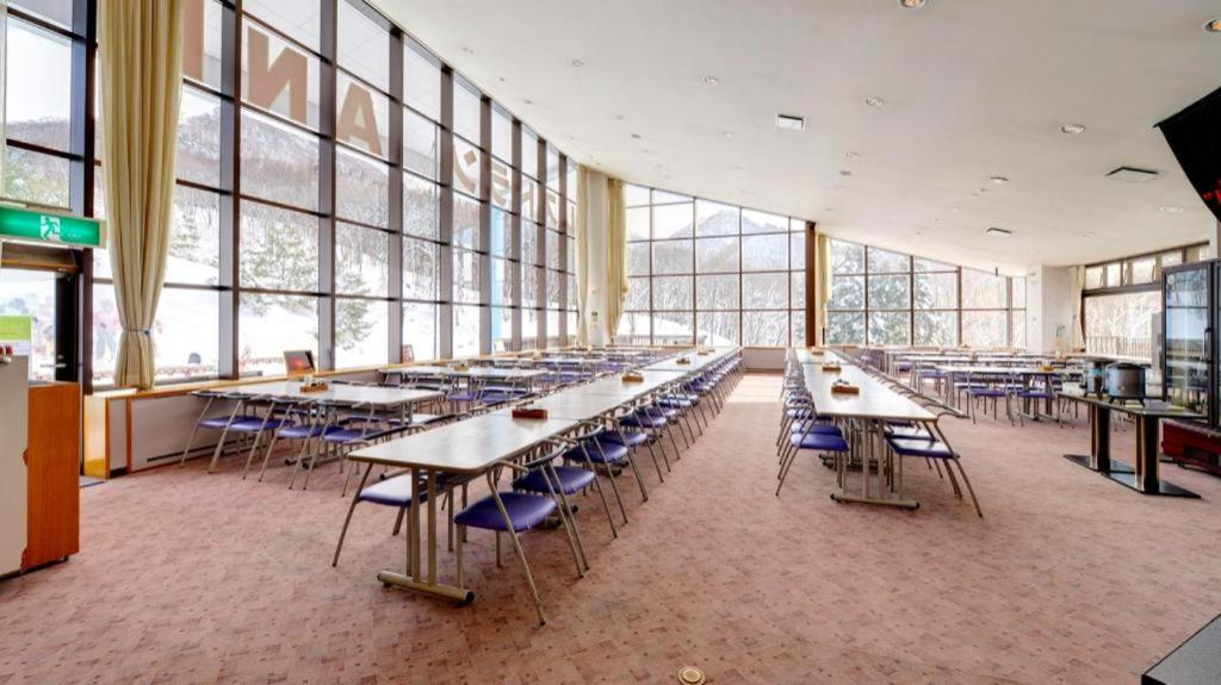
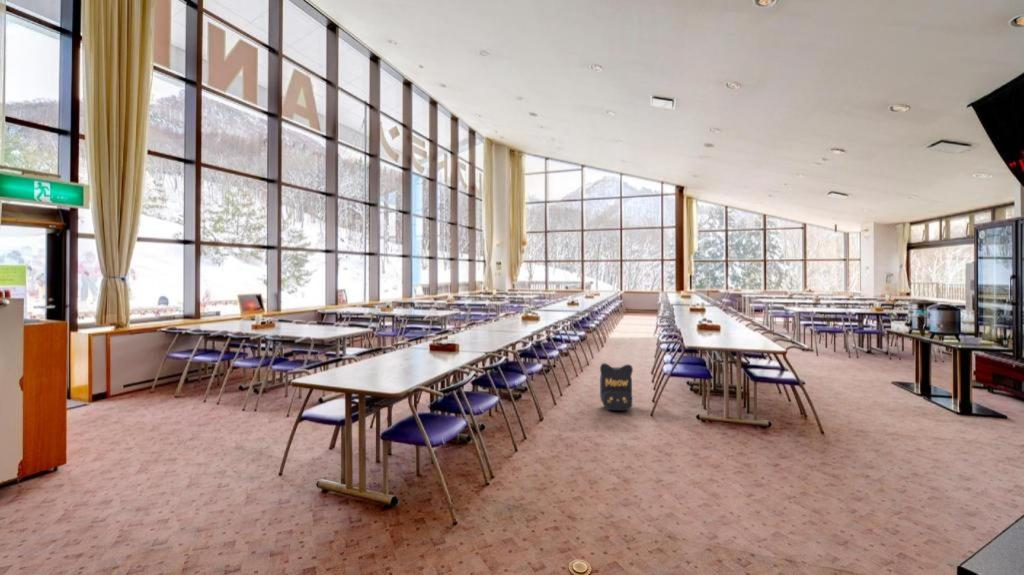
+ backpack (615, 385)
